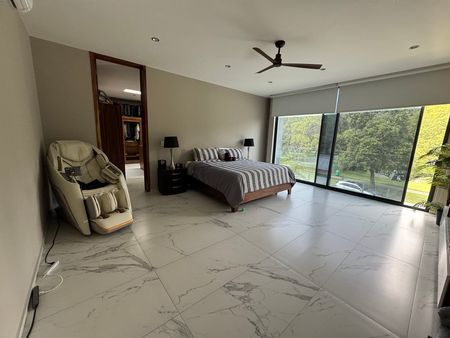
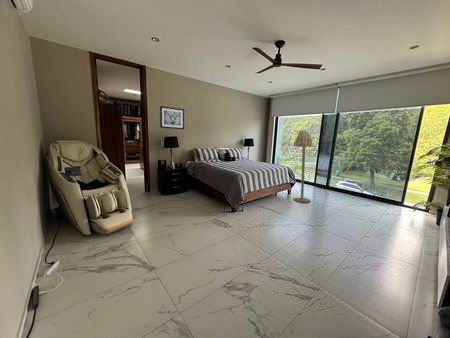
+ wall art (172, 118)
+ floor lamp (302, 165)
